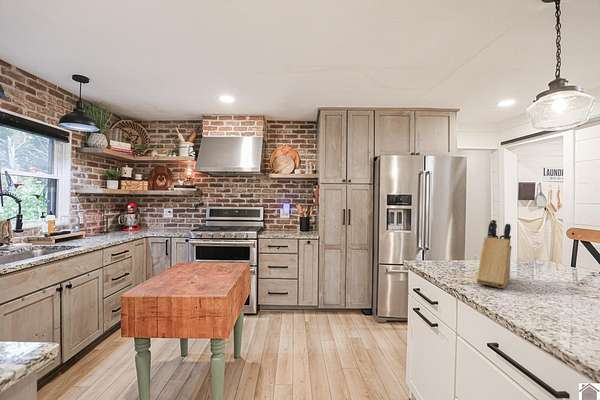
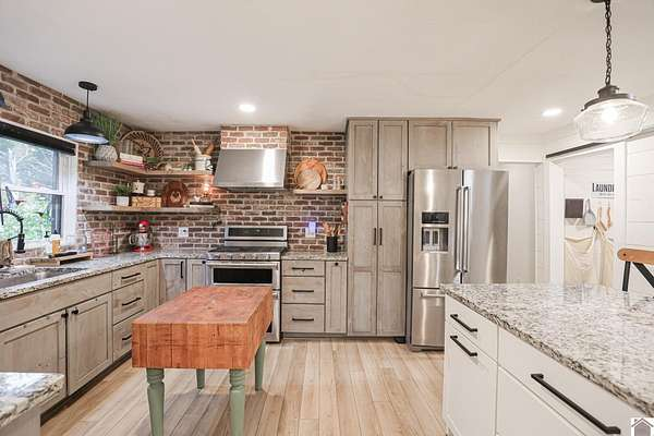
- knife block (495, 250)
